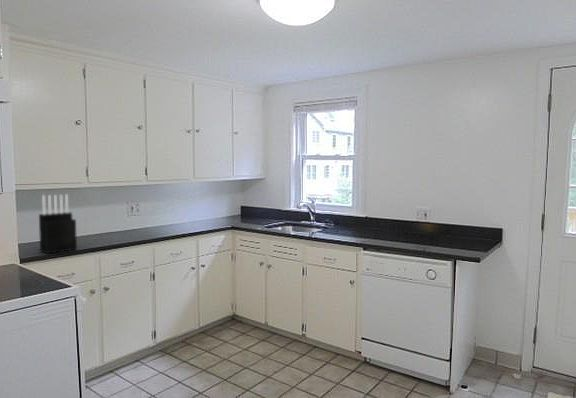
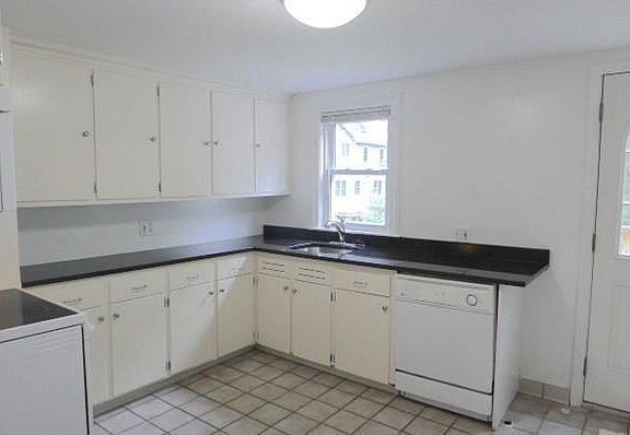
- knife block (58, 223)
